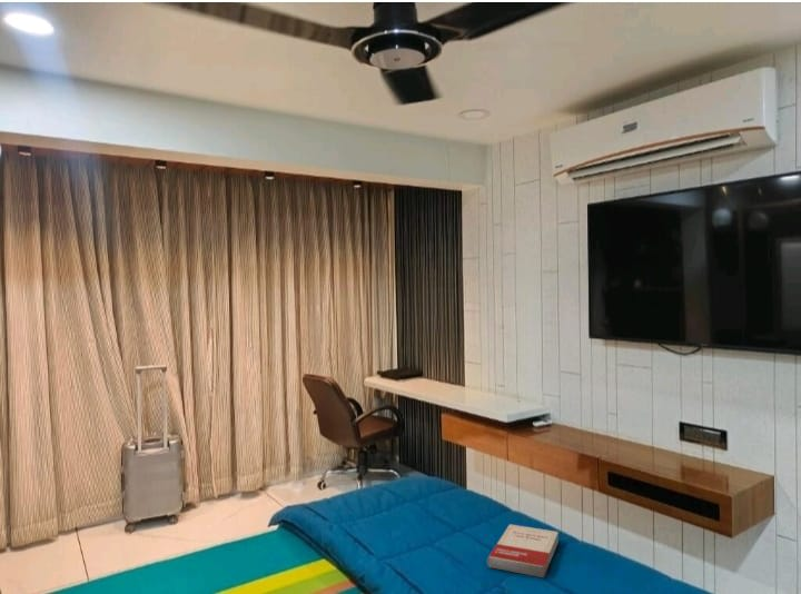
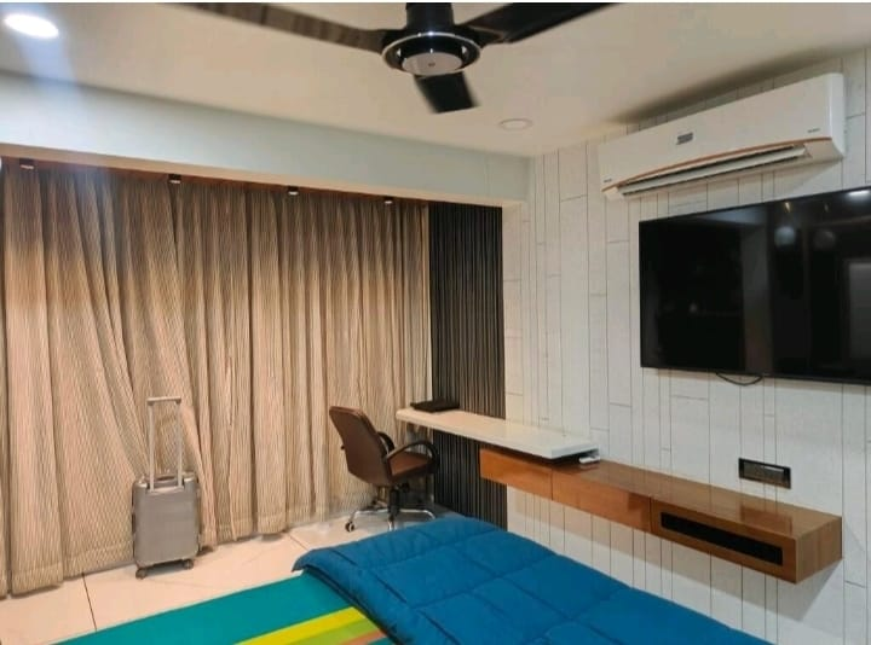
- book (524, 548)
